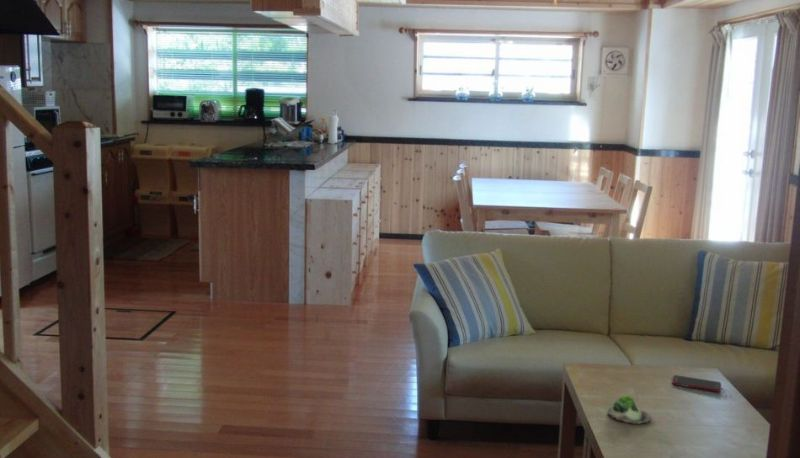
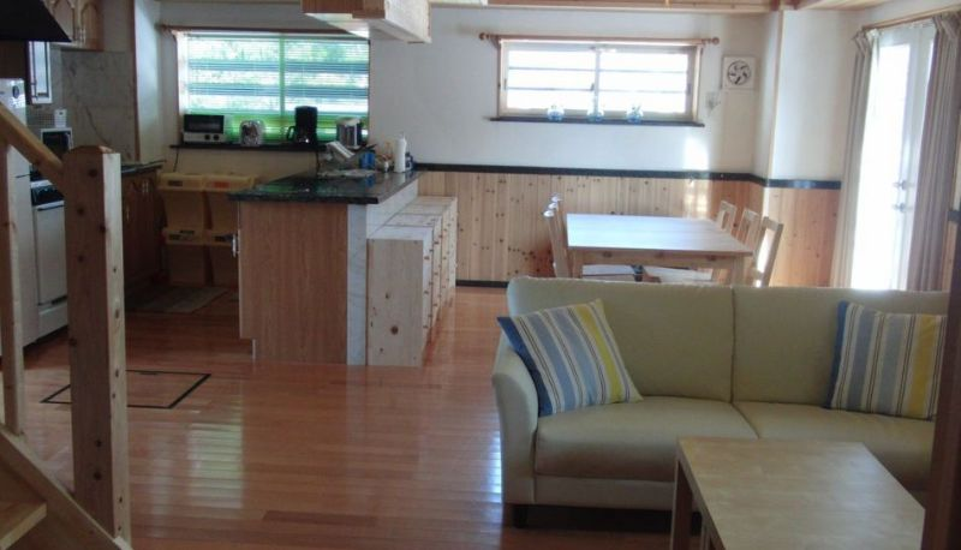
- cell phone (696, 383)
- succulent plant (630, 405)
